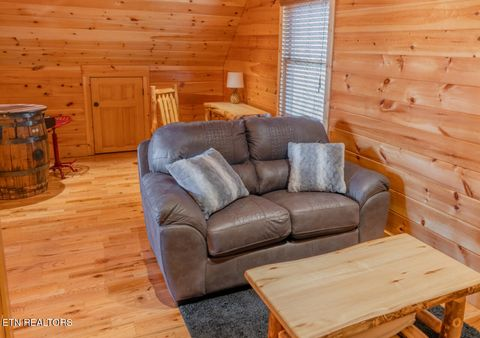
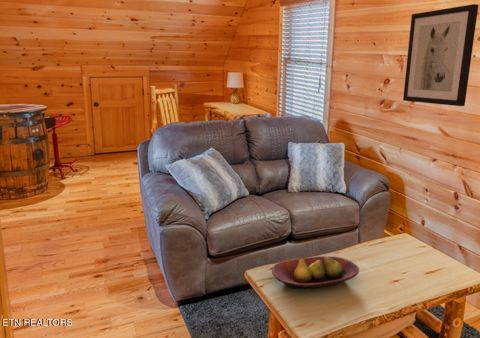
+ fruit bowl (315, 270)
+ wall art (436, 57)
